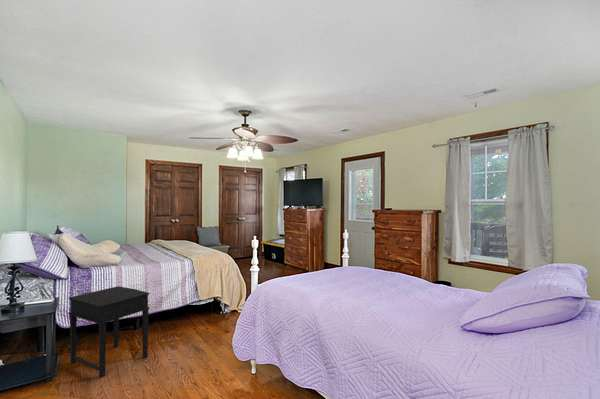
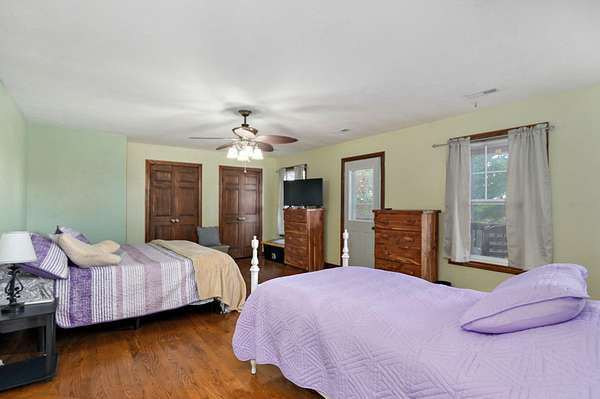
- side table (114, 327)
